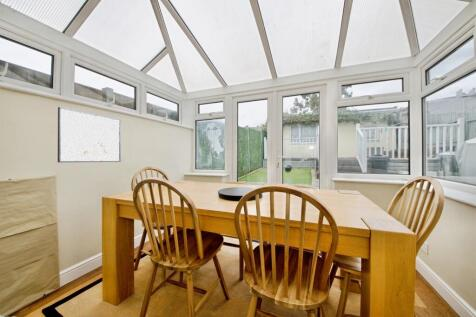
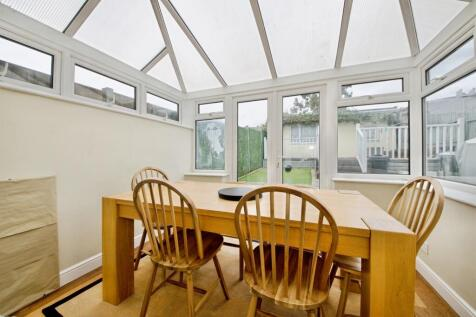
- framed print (93, 138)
